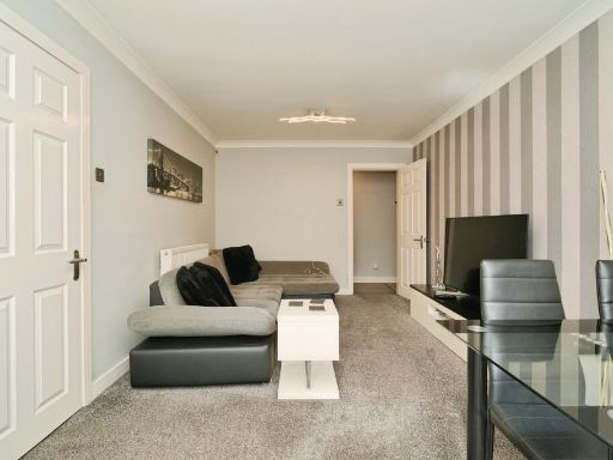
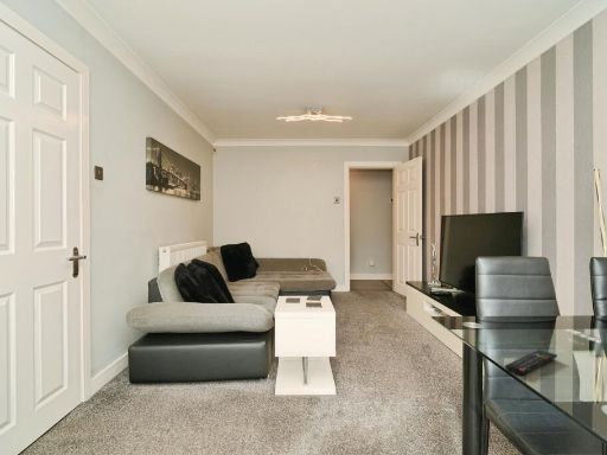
+ remote control (531, 361)
